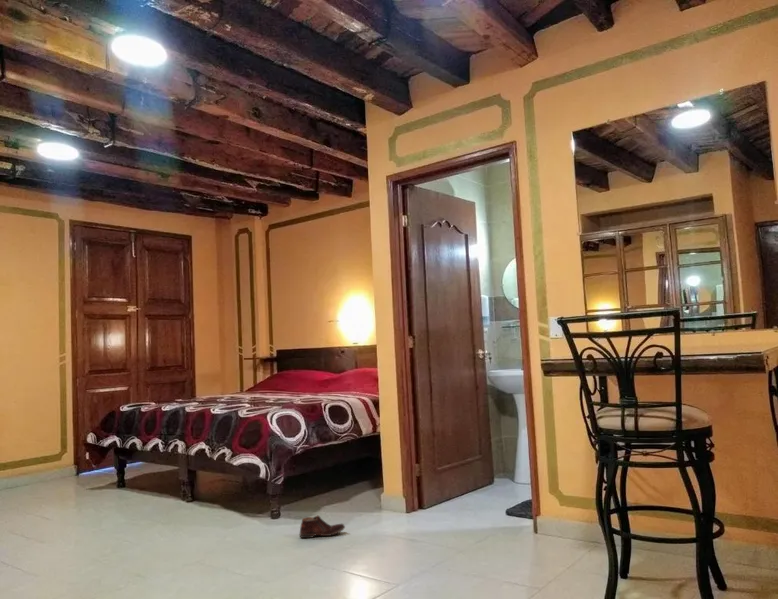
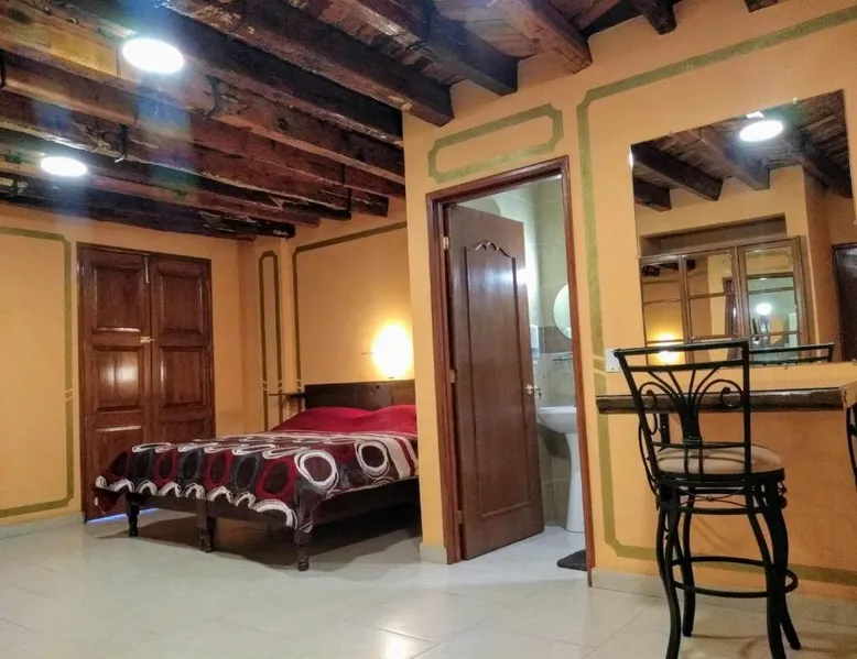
- shoe (322, 525)
